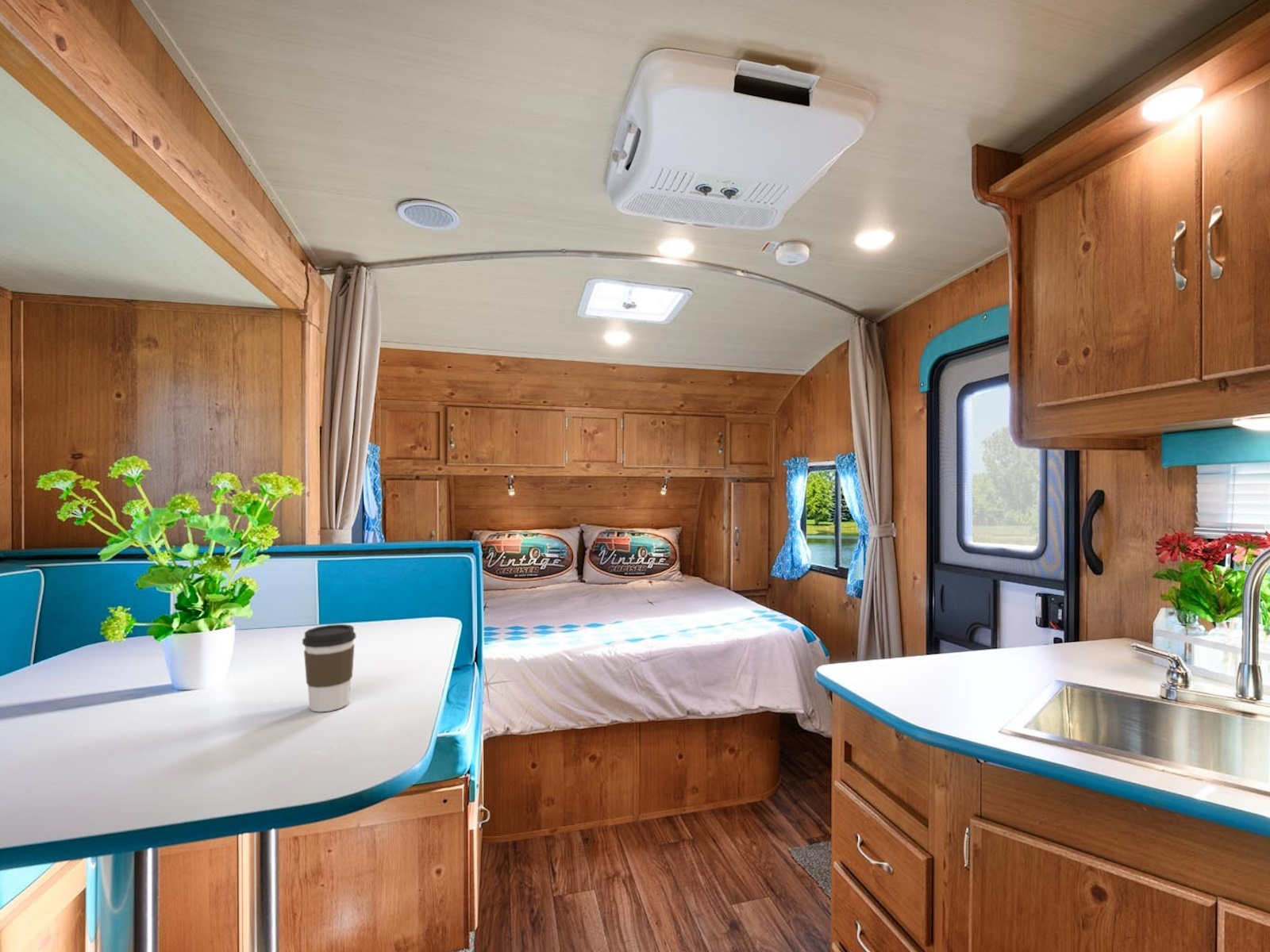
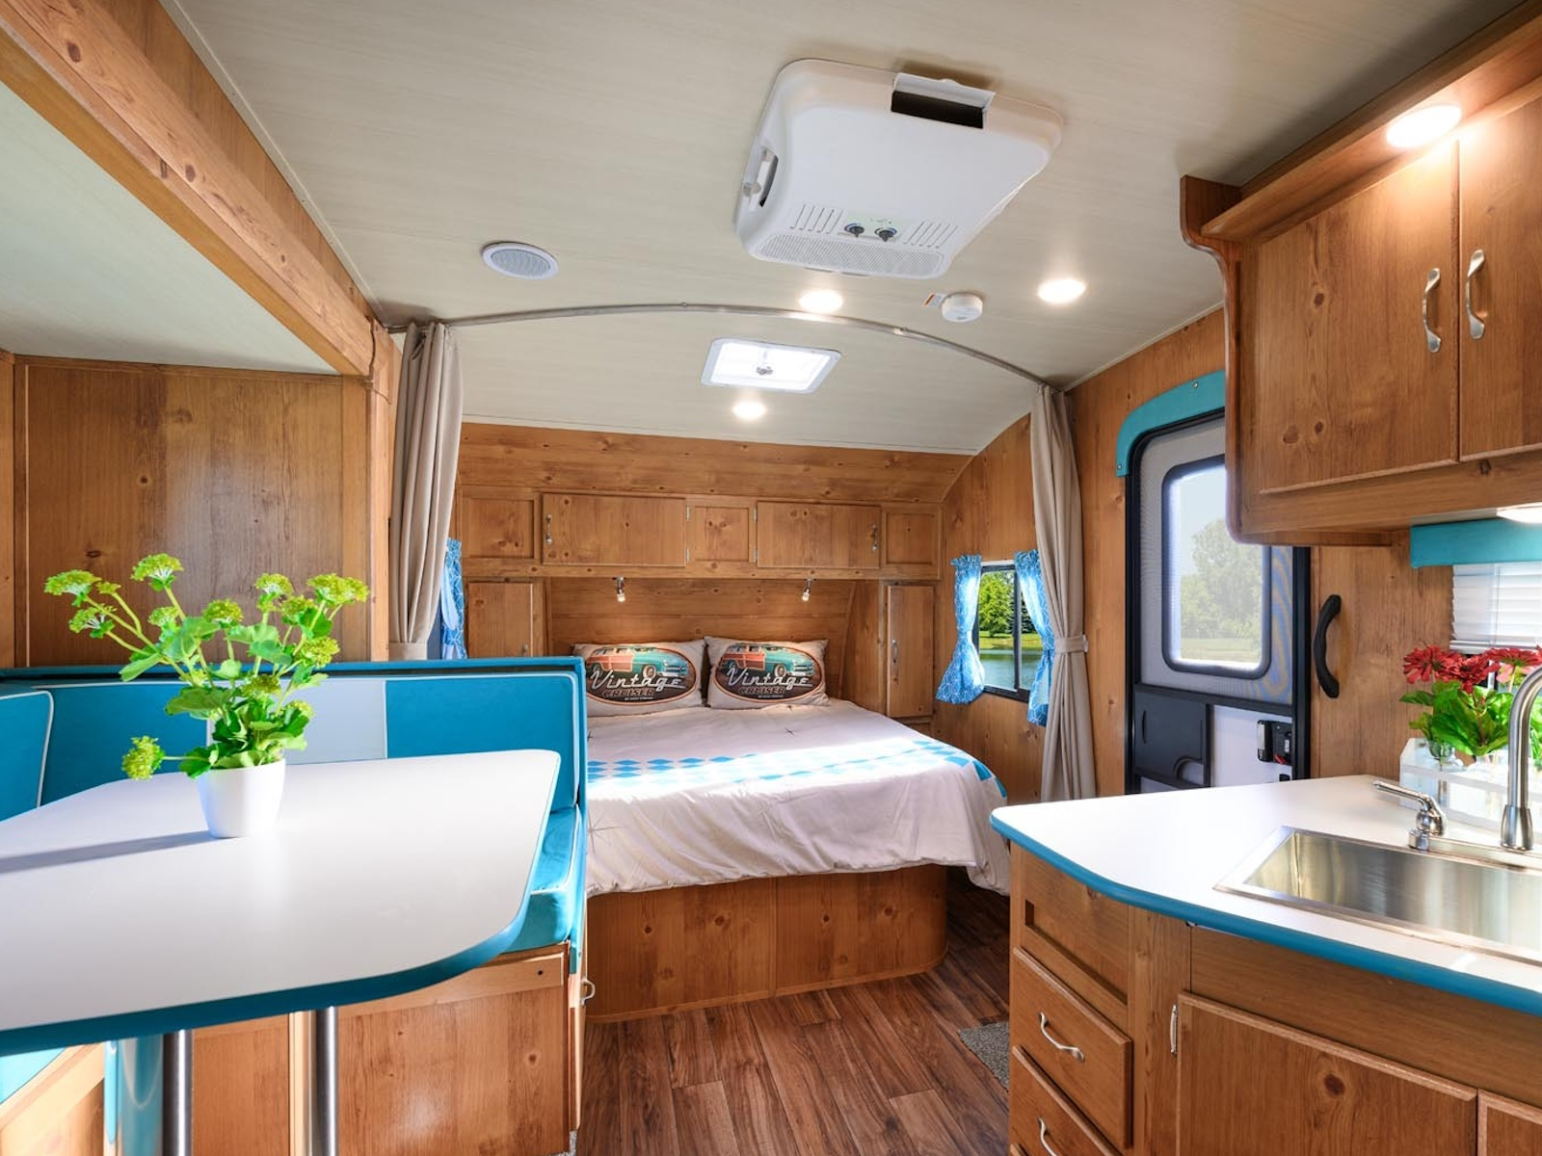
- coffee cup (329, 667)
